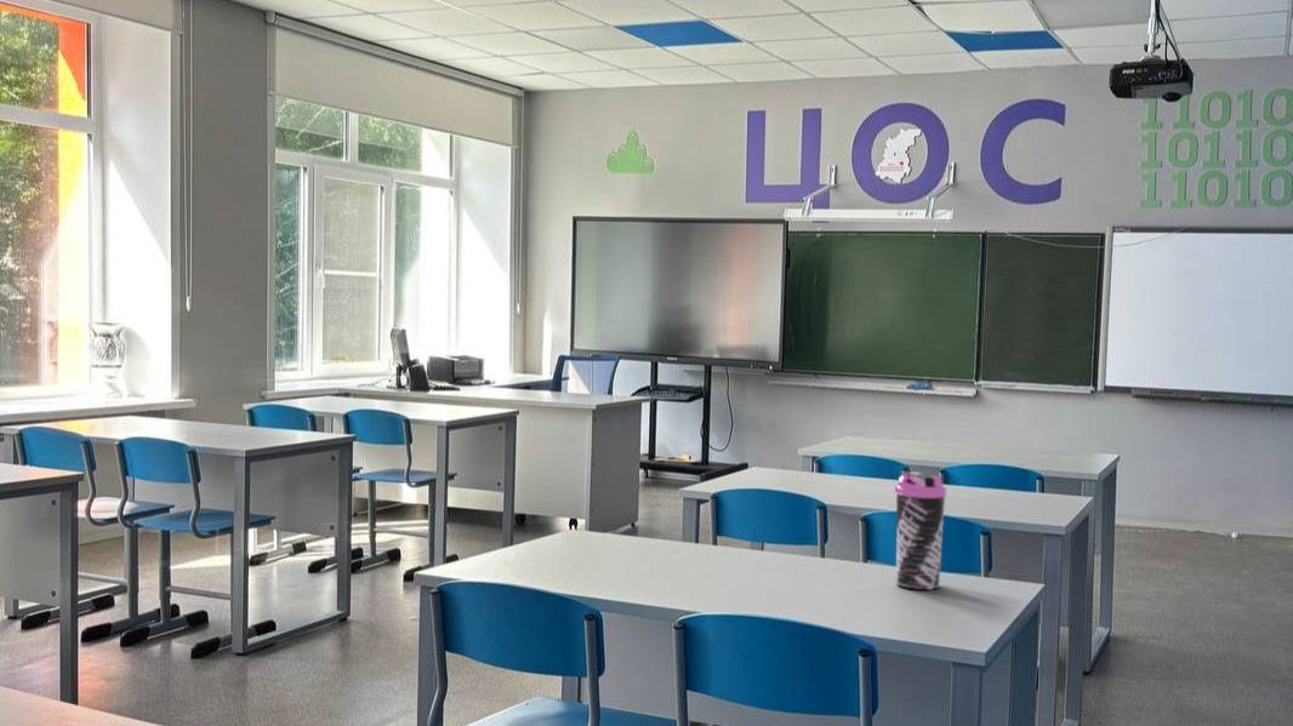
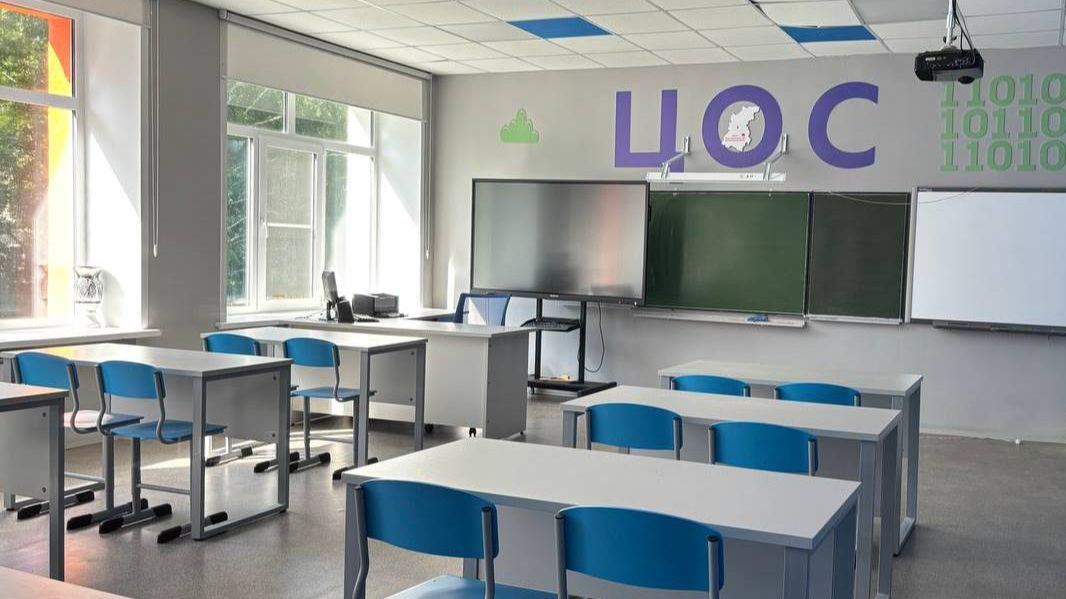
- water bottle (919, 528)
